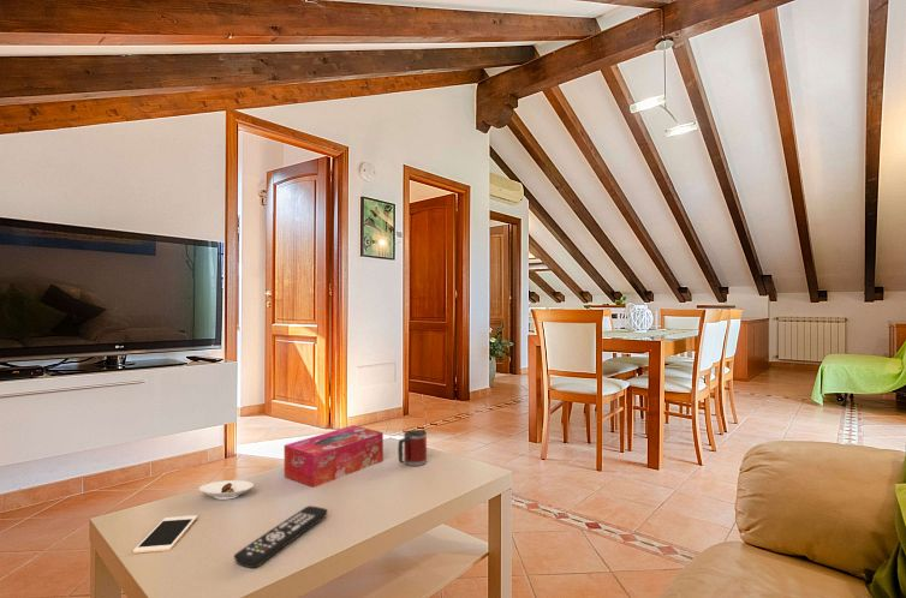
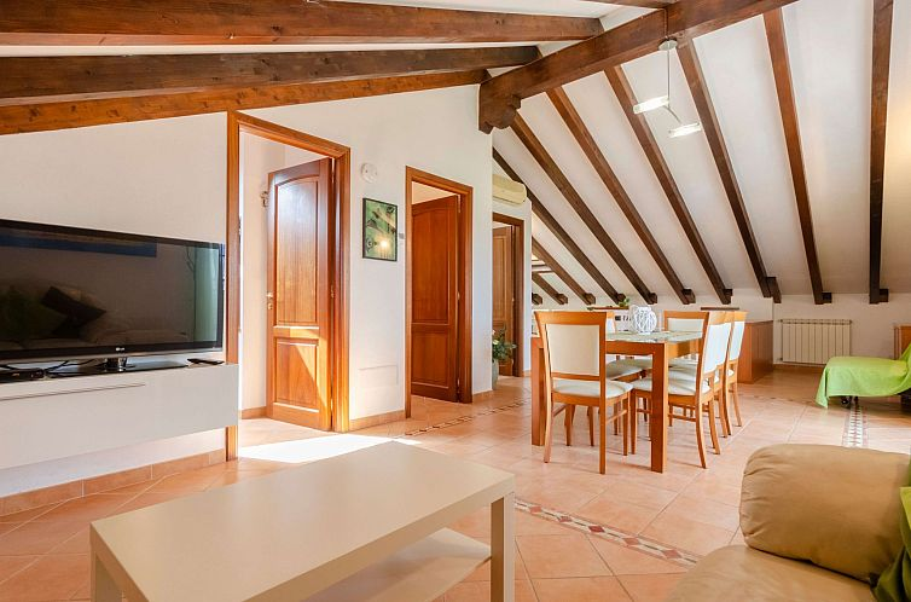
- mug (412, 448)
- tissue box (335, 453)
- cell phone (167, 532)
- remote control (285, 533)
- saucer (226, 490)
